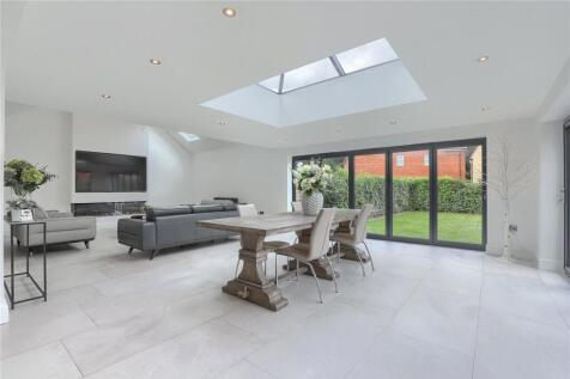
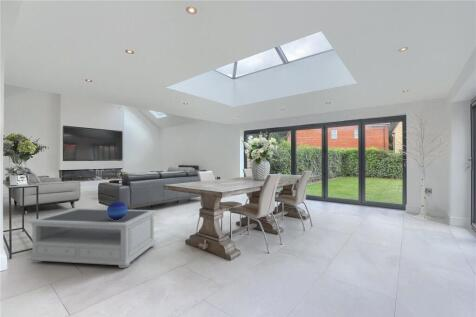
+ decorative sphere (117, 210)
+ coffee table (98, 234)
